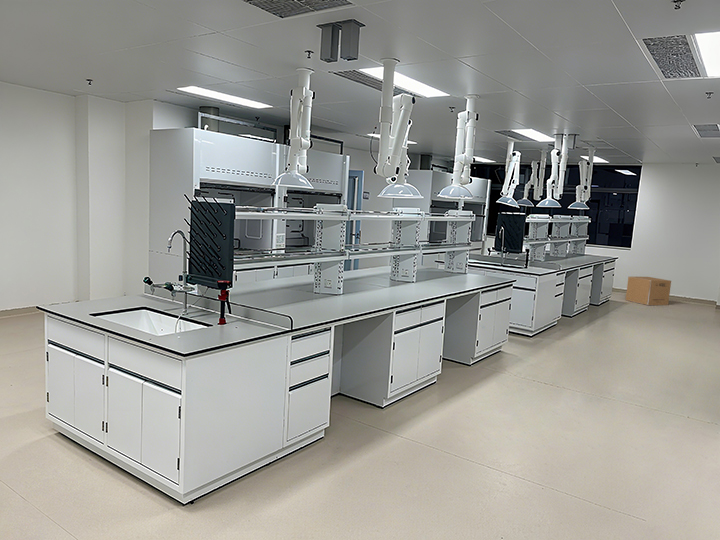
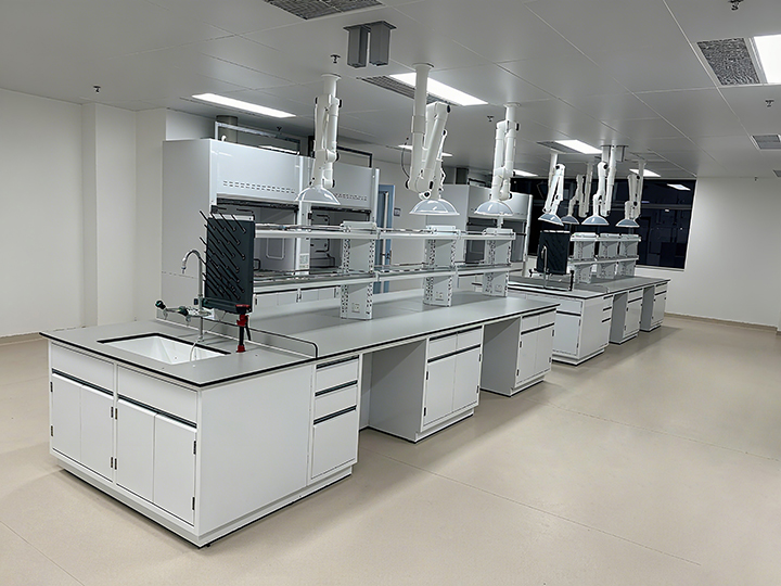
- cardboard box (648, 290)
